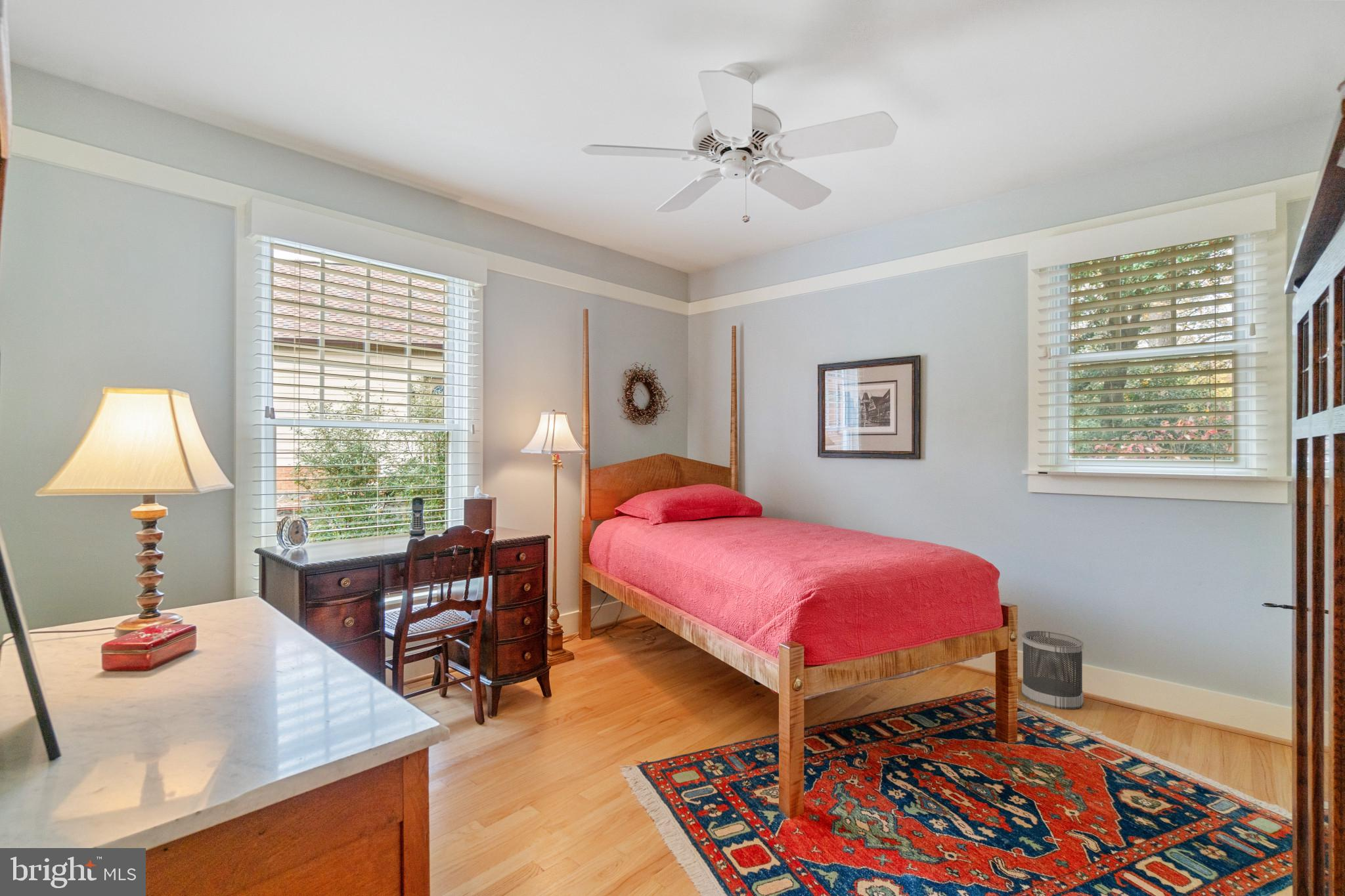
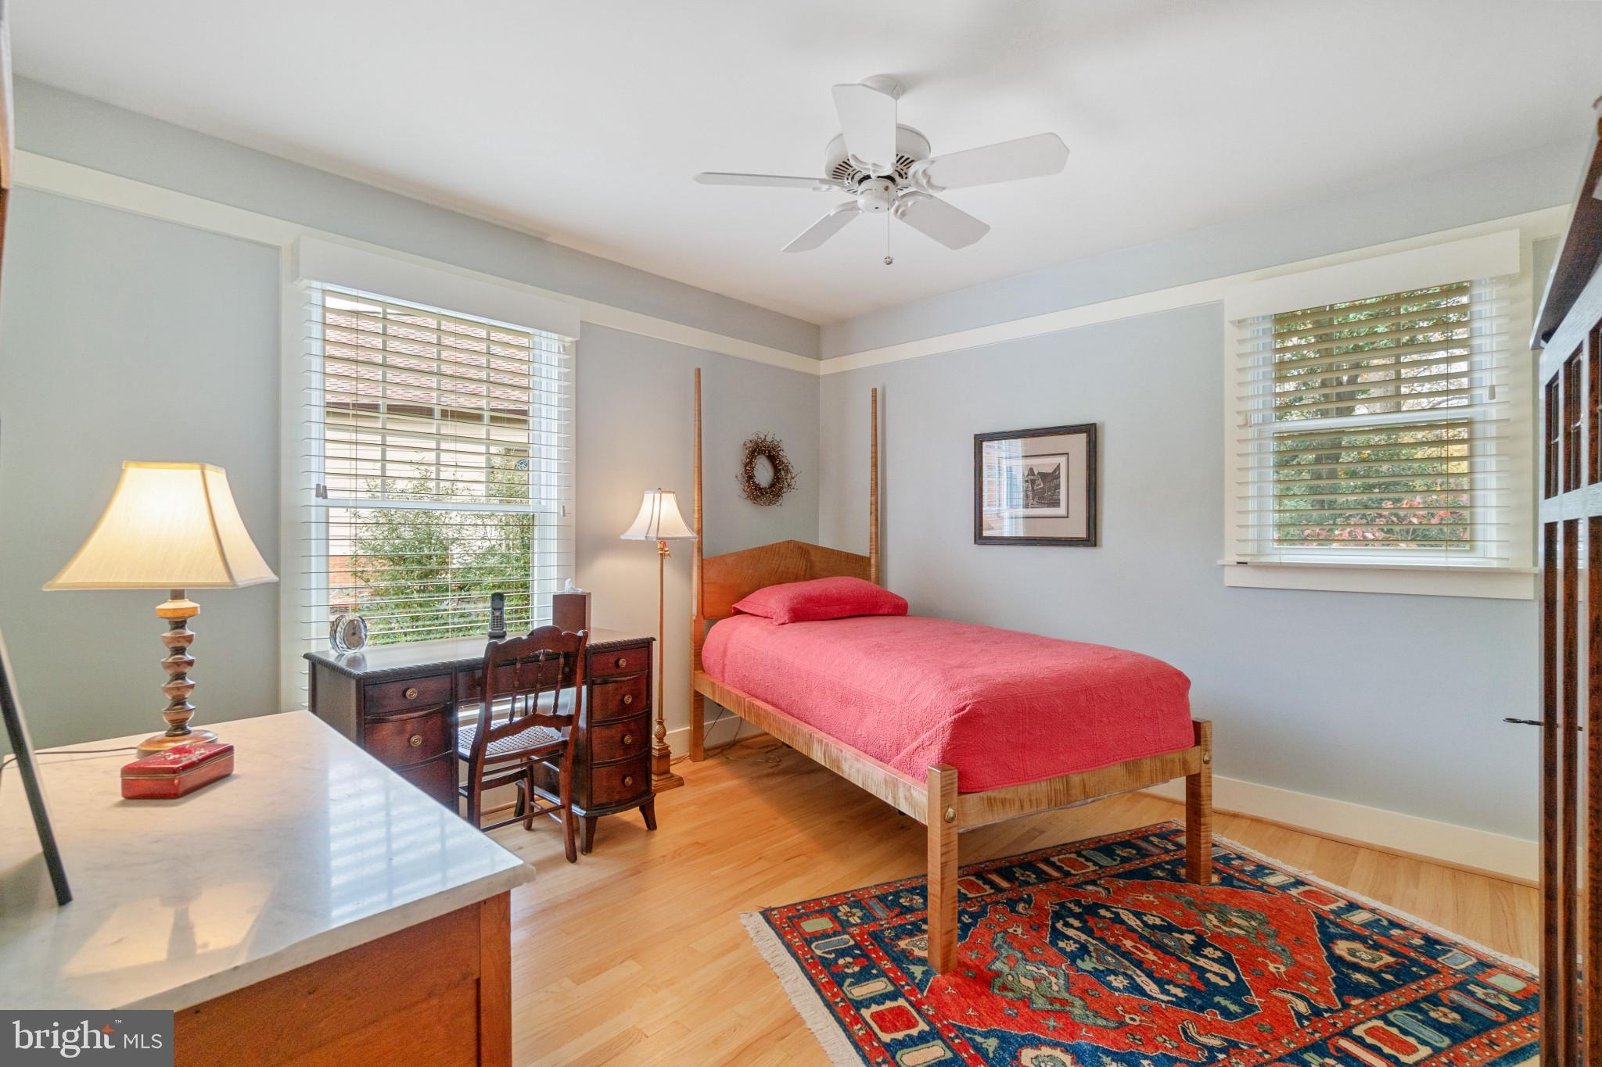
- wastebasket (1051, 668)
